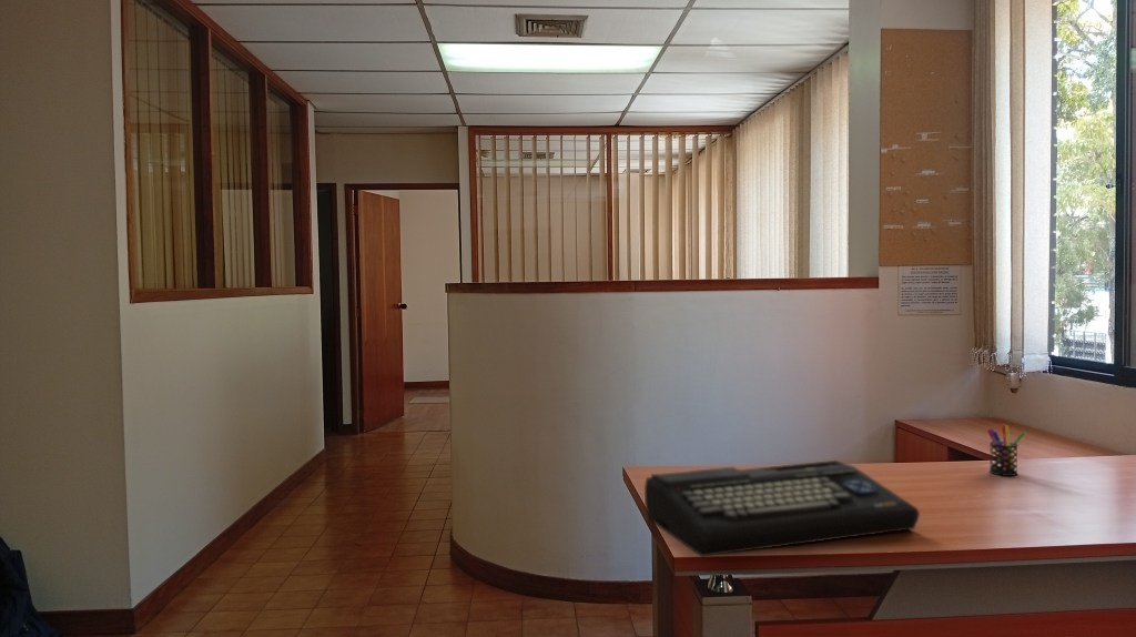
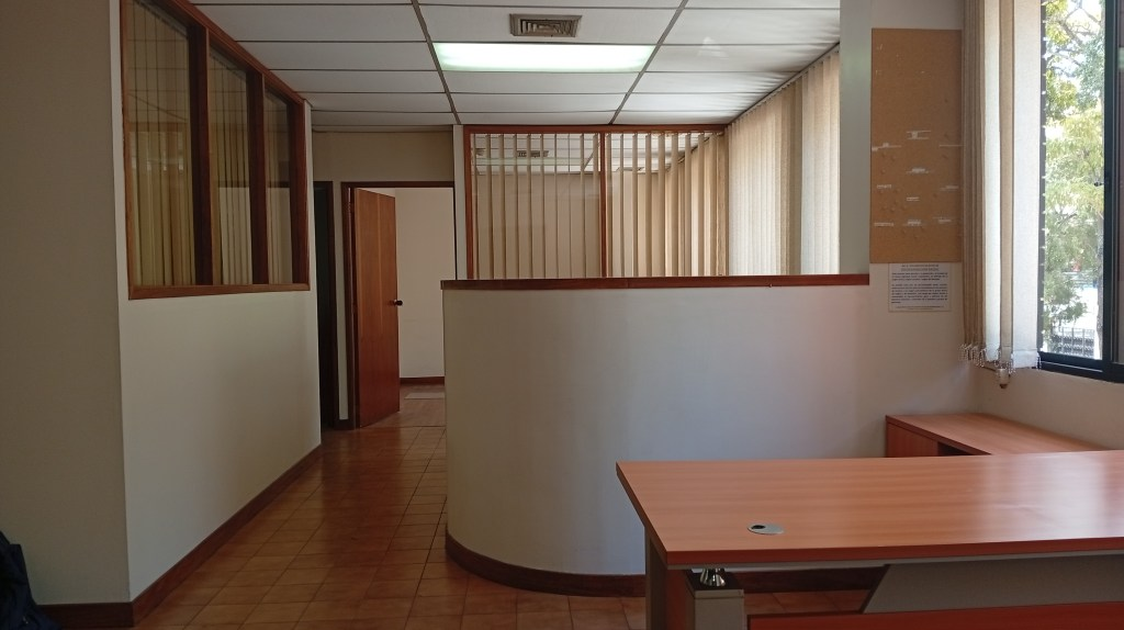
- home computer (773, 499)
- pen holder (1006, 447)
